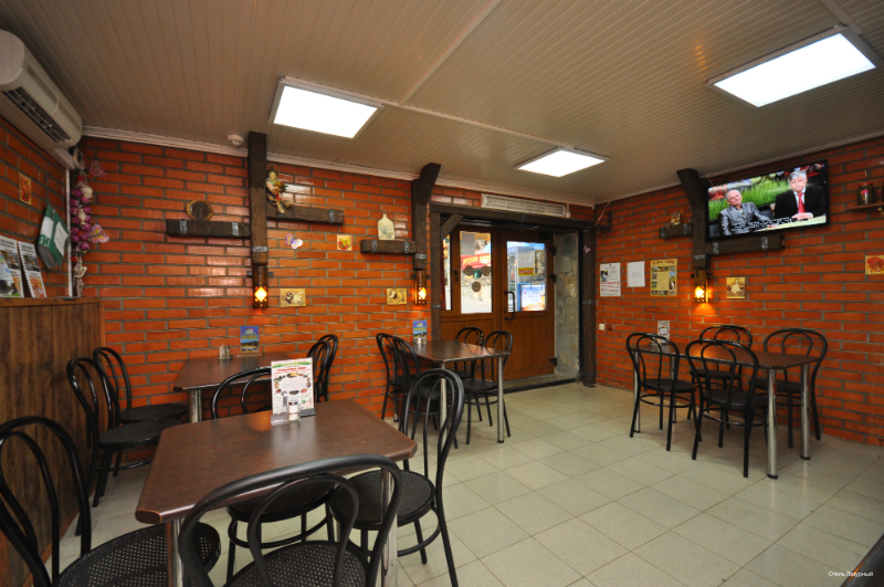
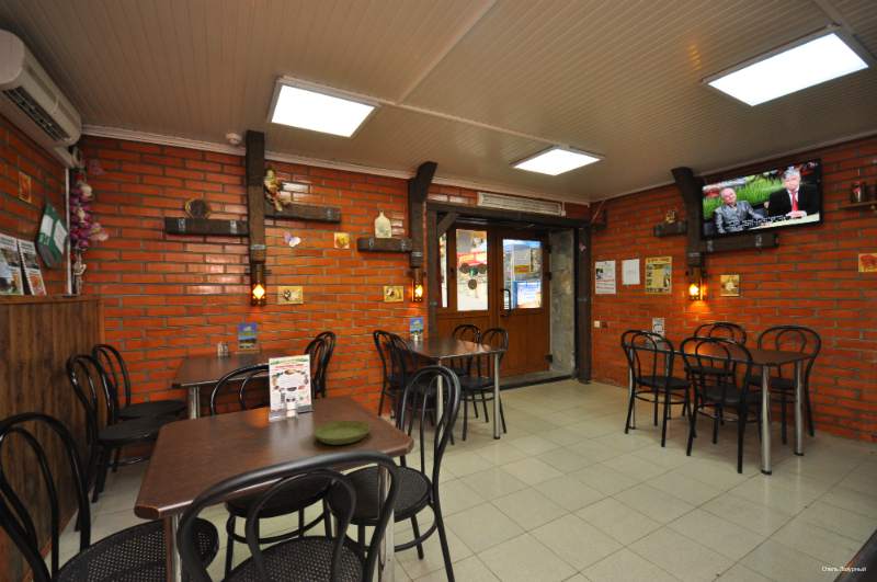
+ saucer (342, 433)
